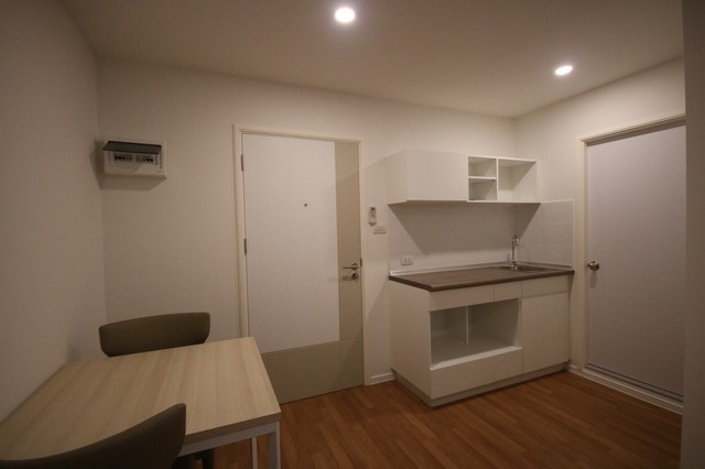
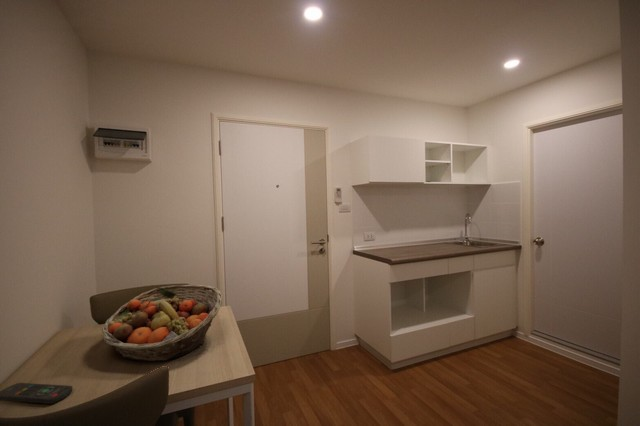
+ fruit basket (166, 319)
+ remote control (34, 392)
